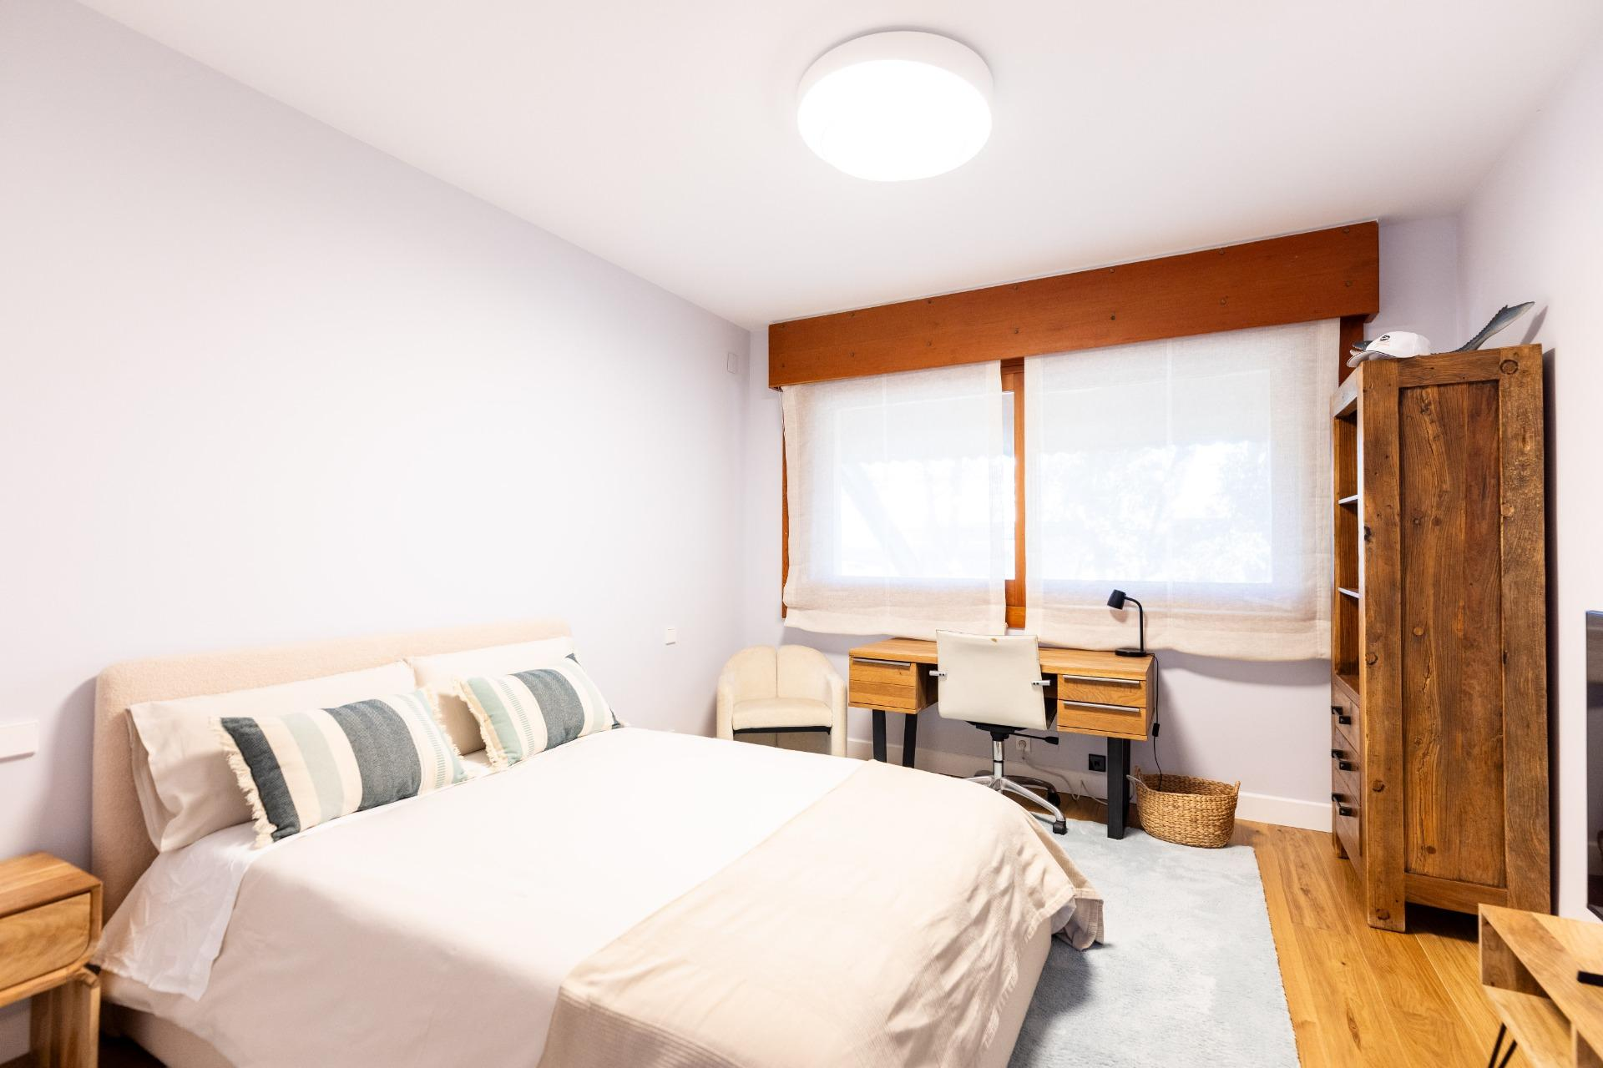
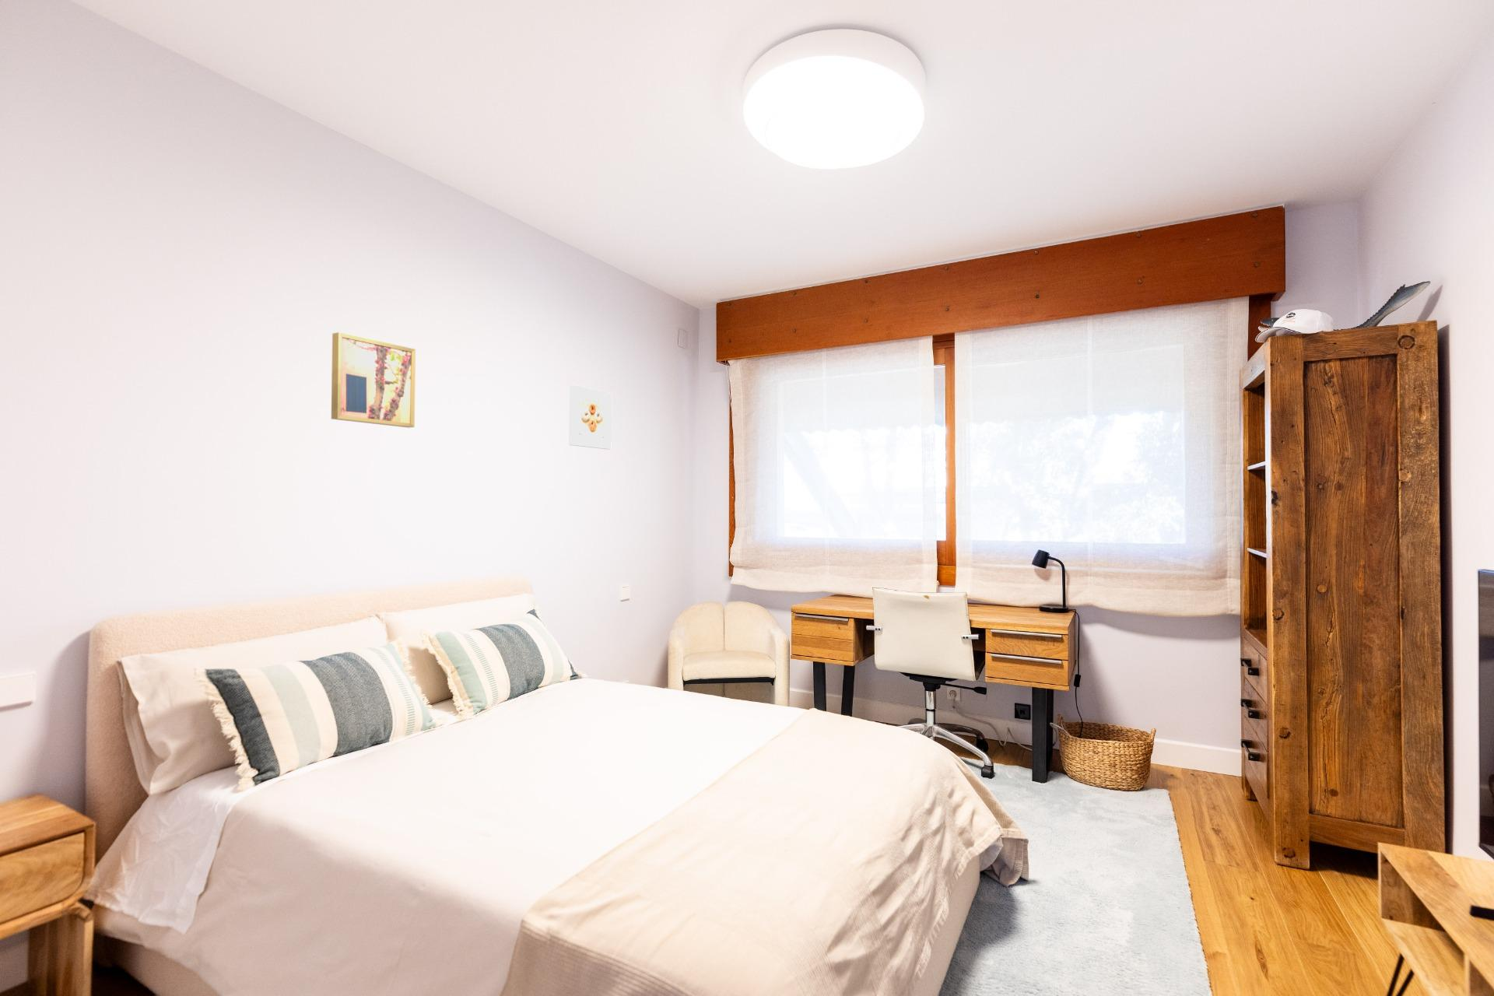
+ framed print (590, 418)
+ wall art (375, 382)
